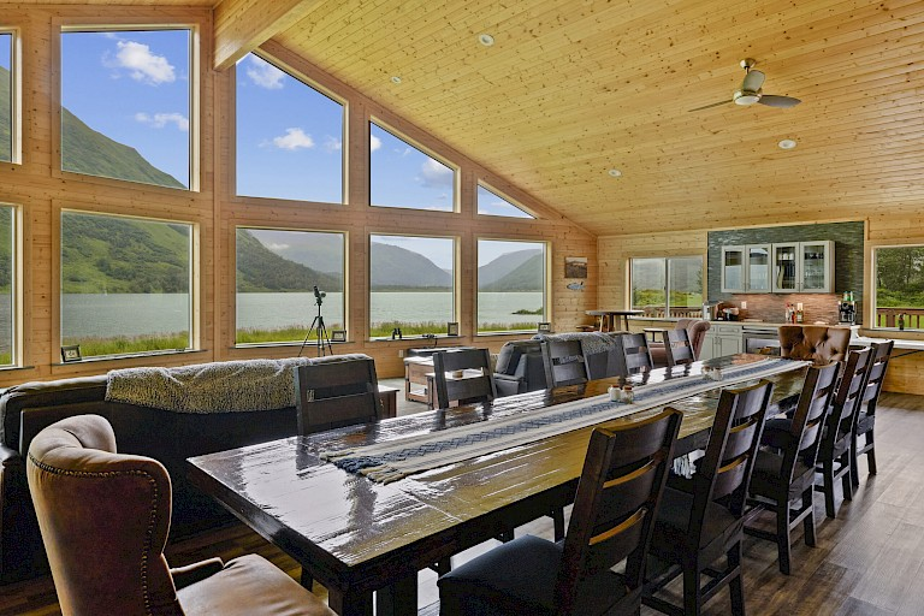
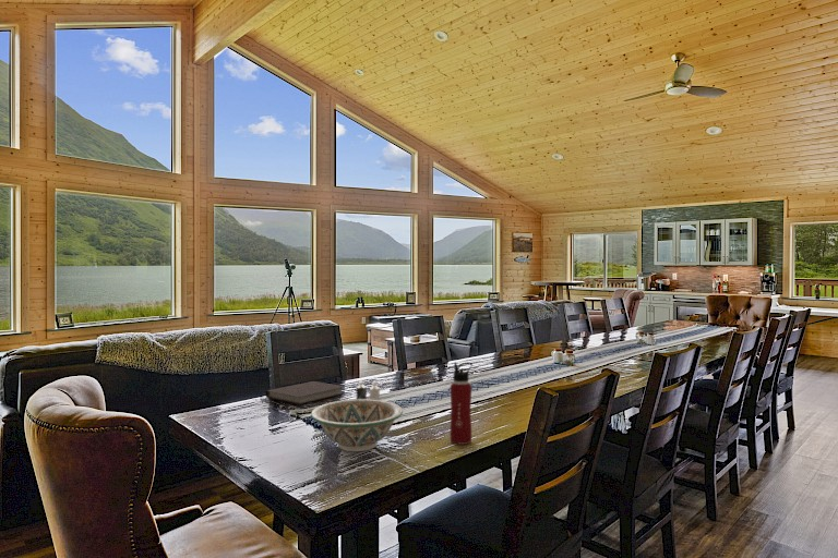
+ water bottle (460, 401)
+ decorative bowl (357, 427)
+ candle (370, 391)
+ notebook (306, 391)
